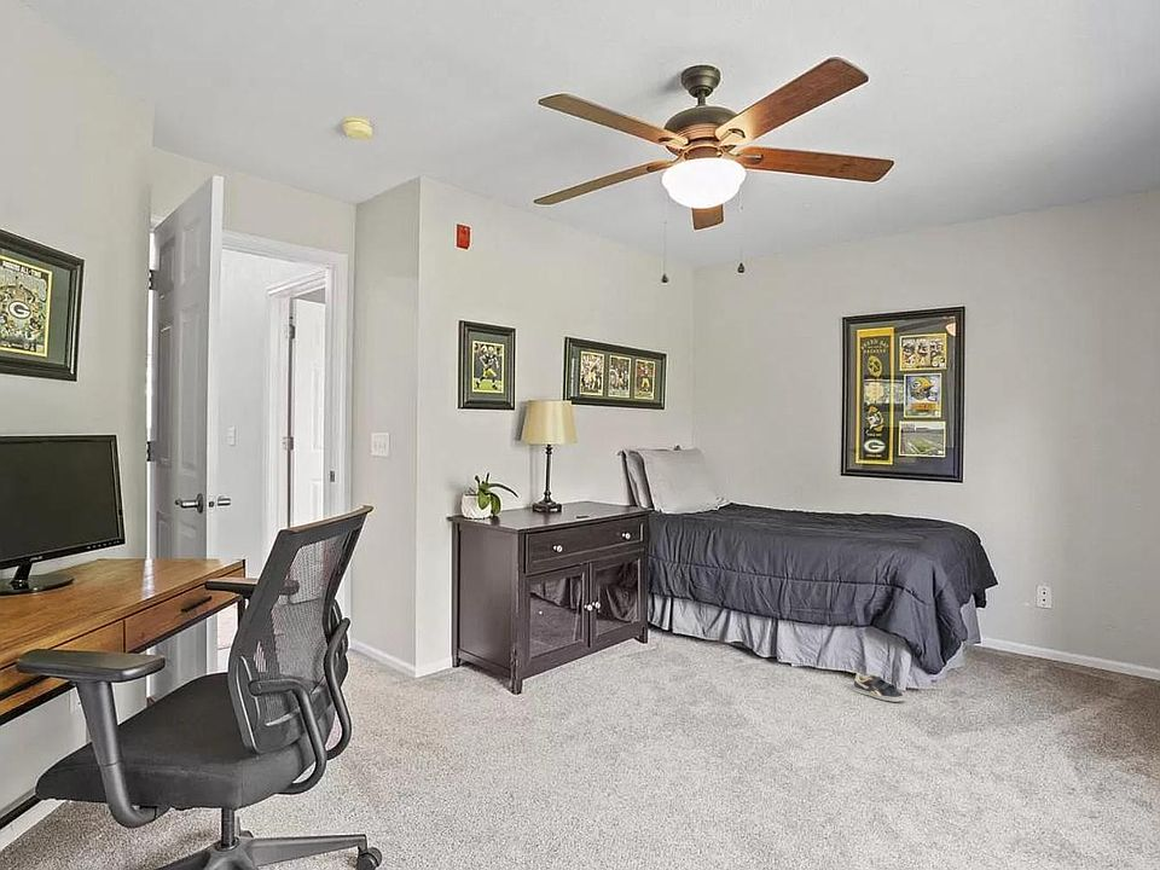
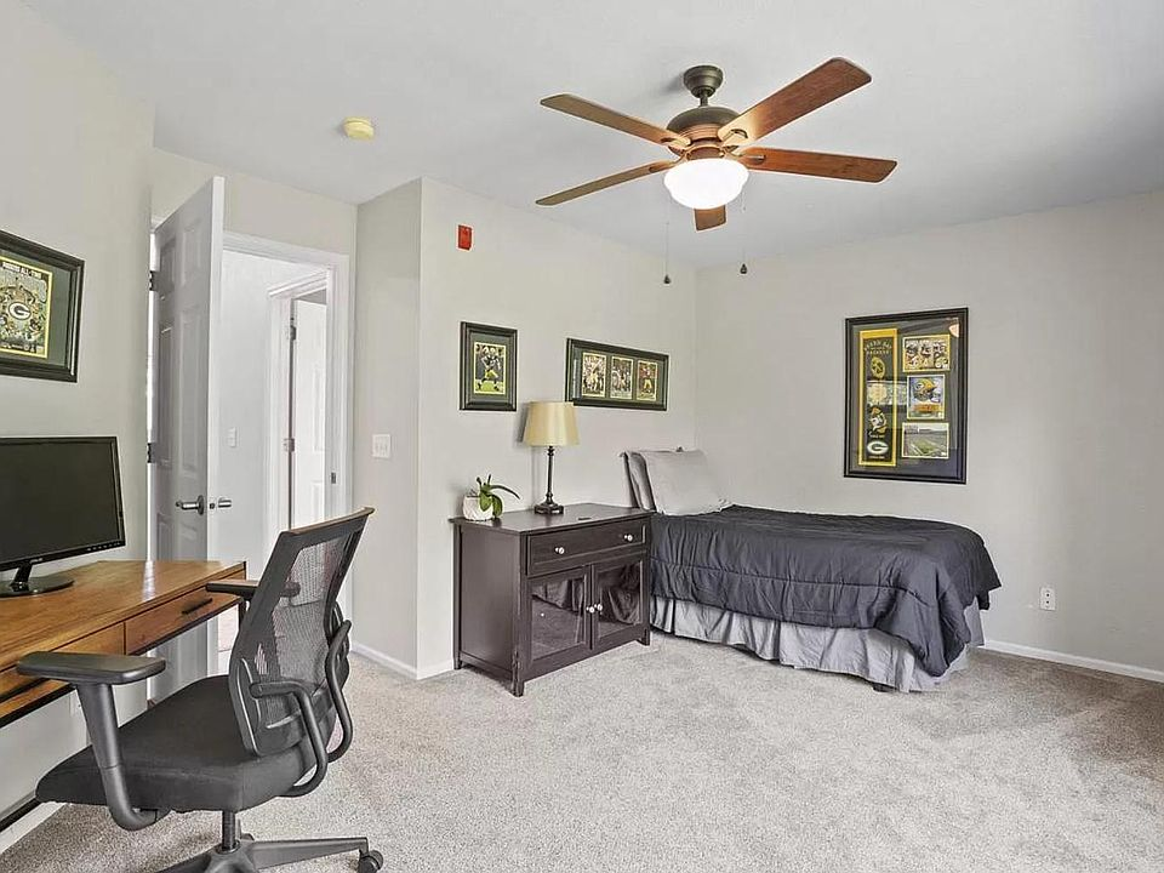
- sneaker (877, 686)
